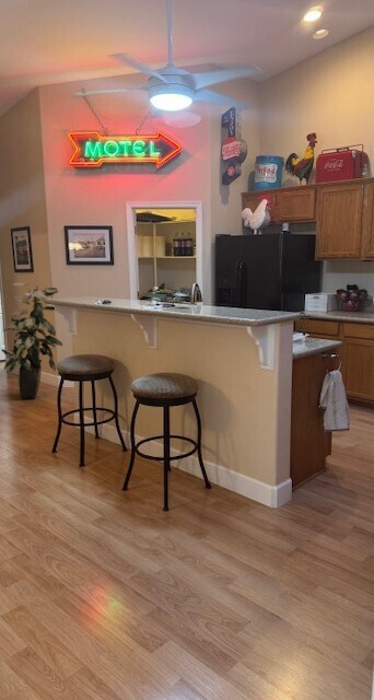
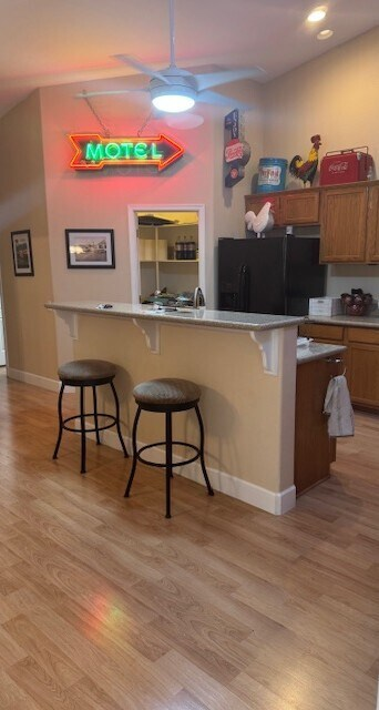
- indoor plant (31, 340)
